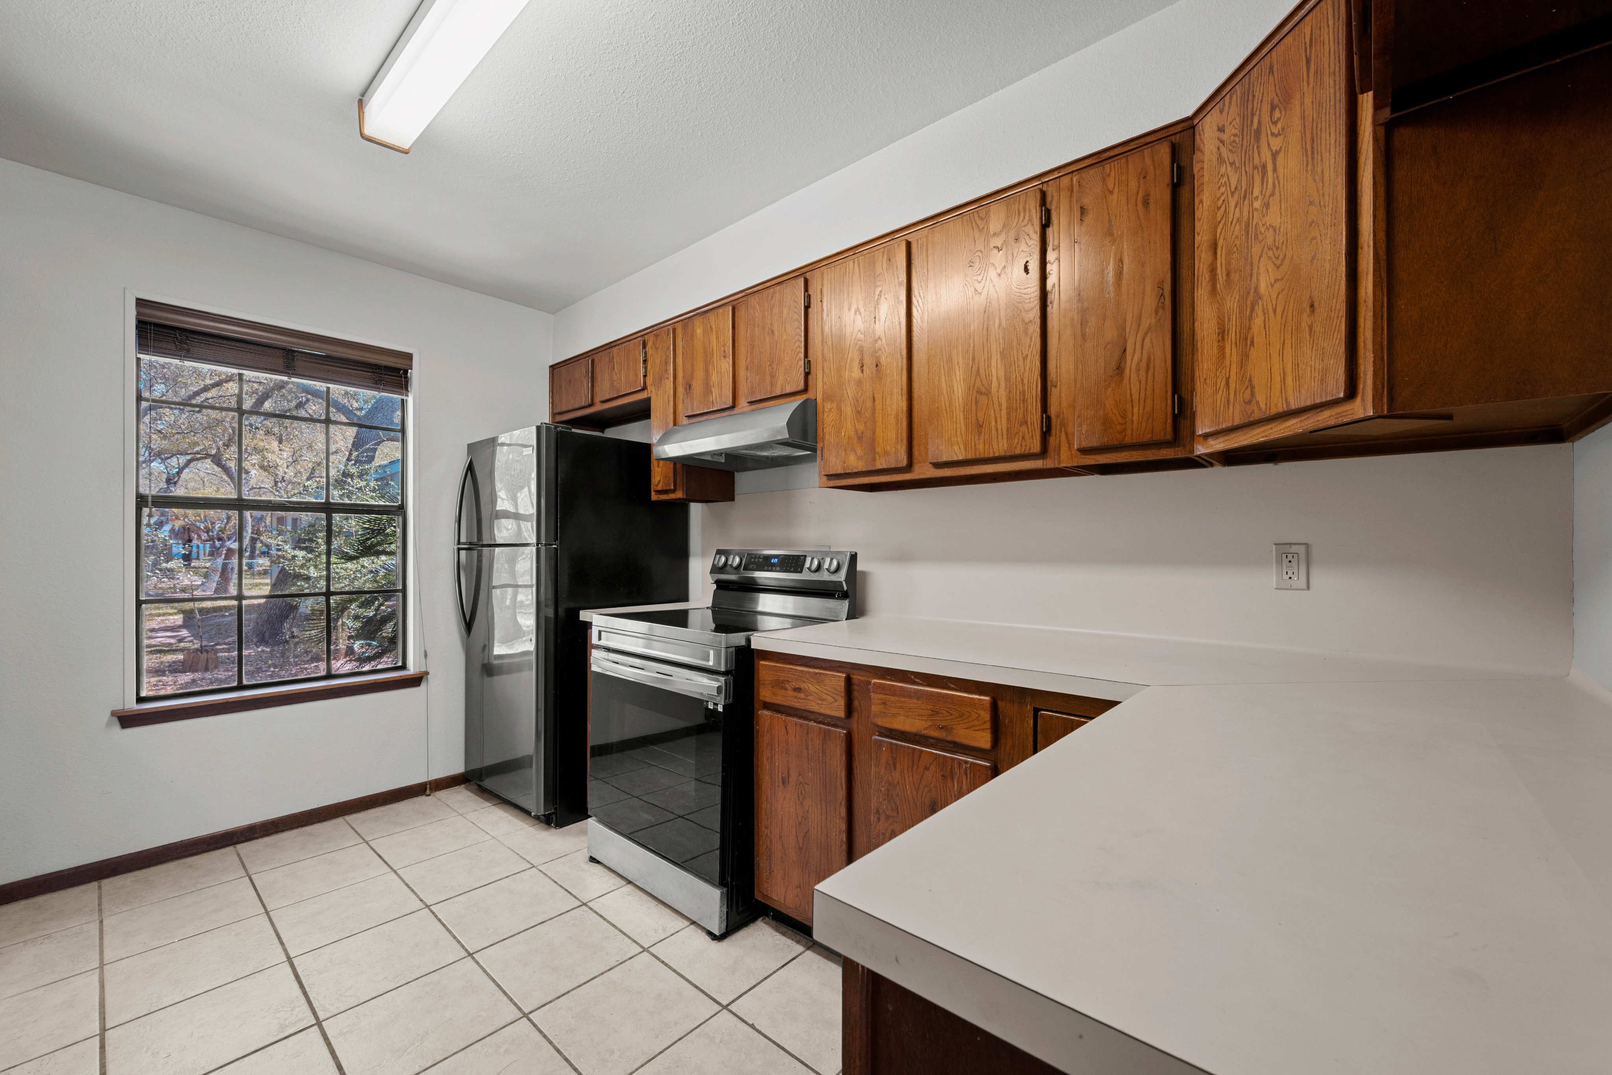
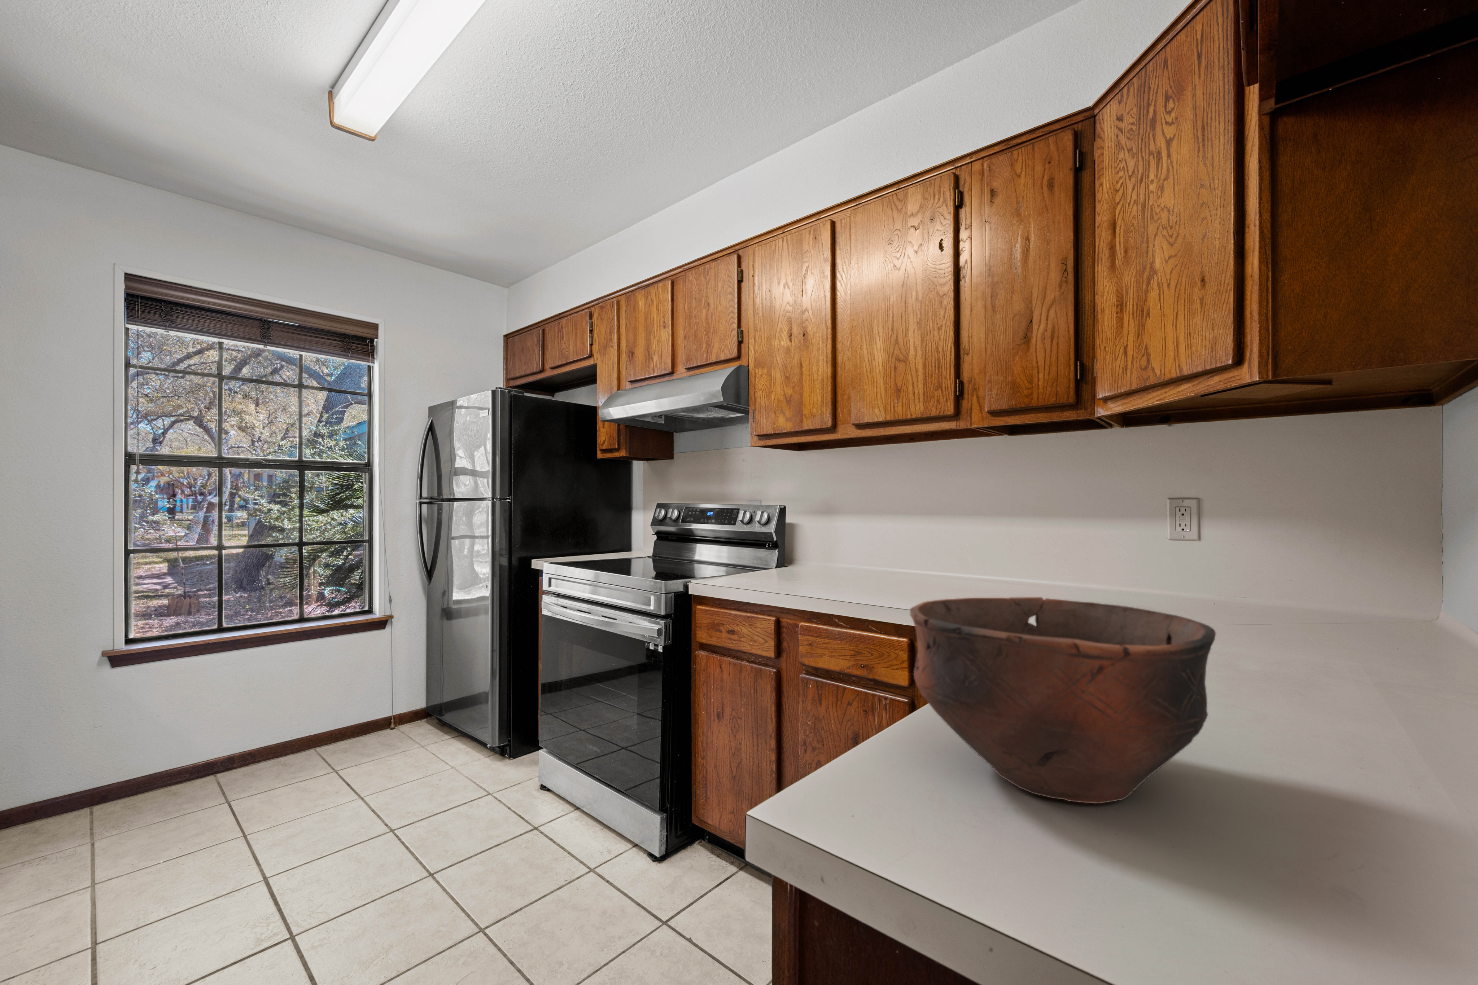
+ bowl (1049, 691)
